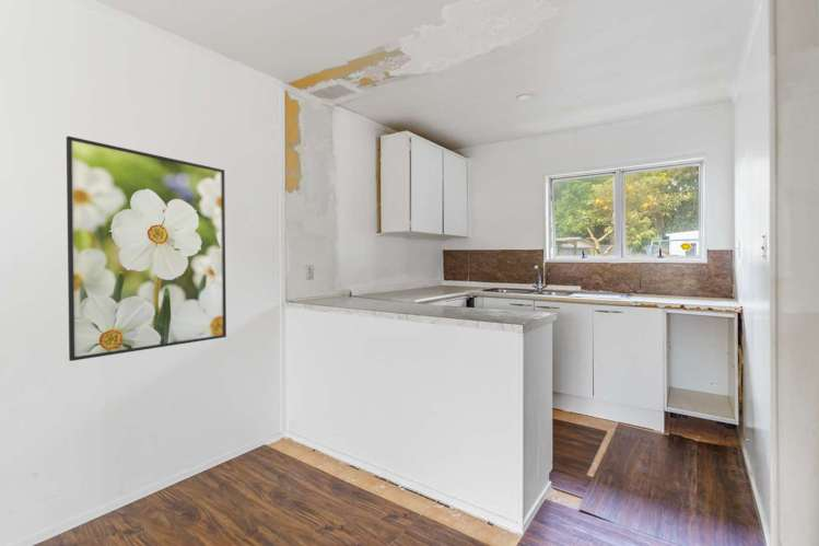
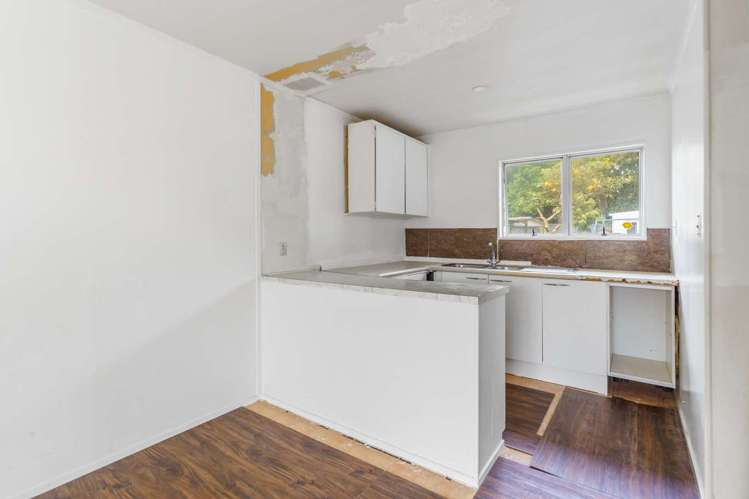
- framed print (157, 251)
